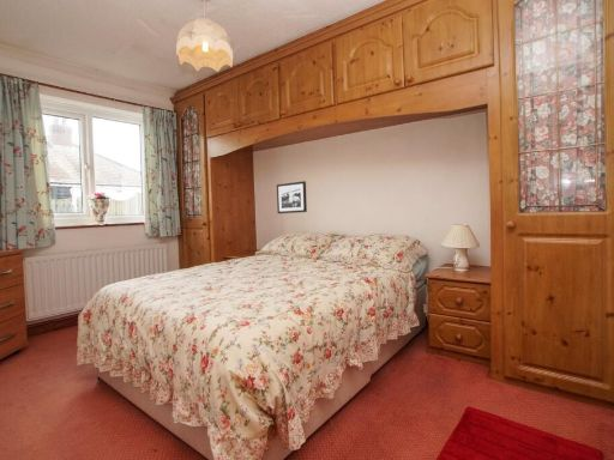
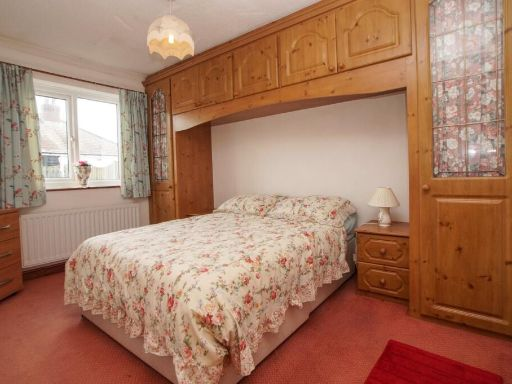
- picture frame (290, 198)
